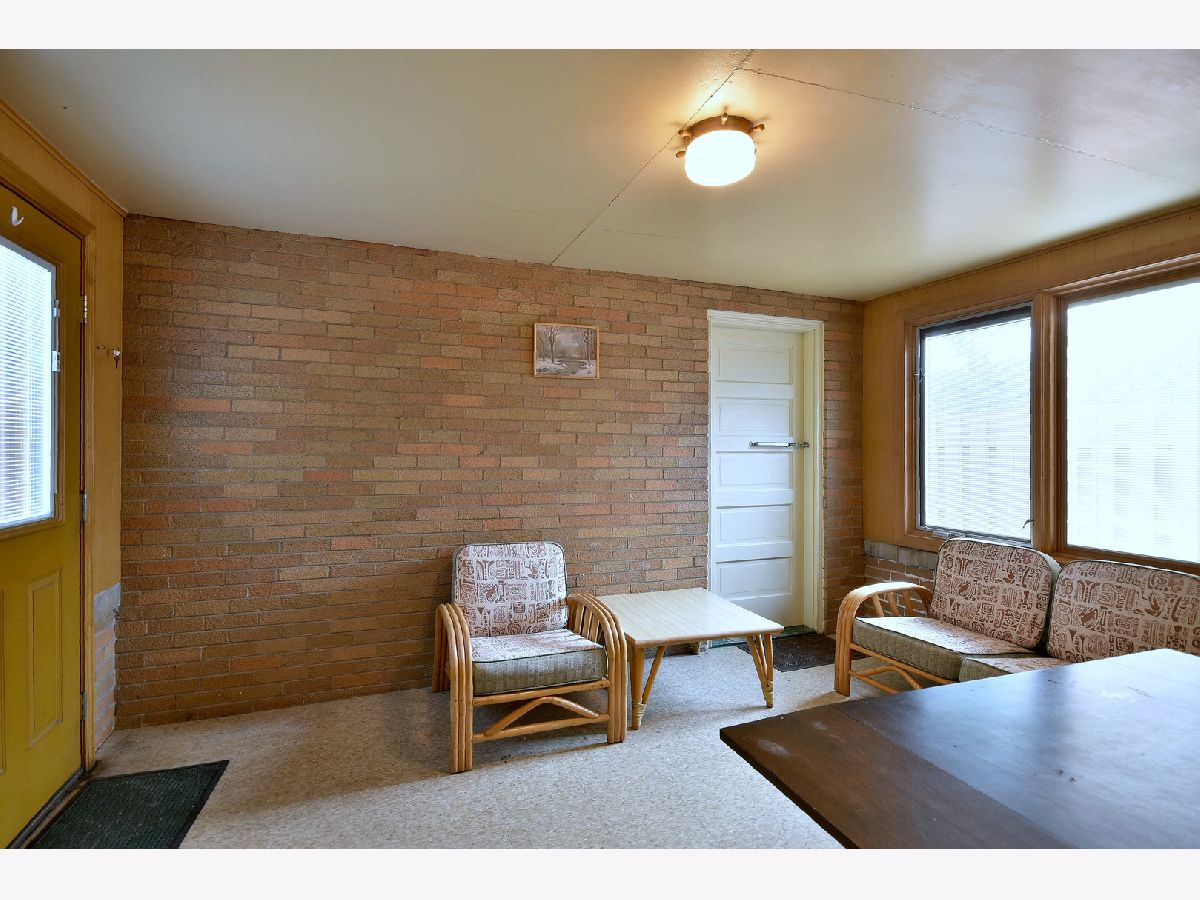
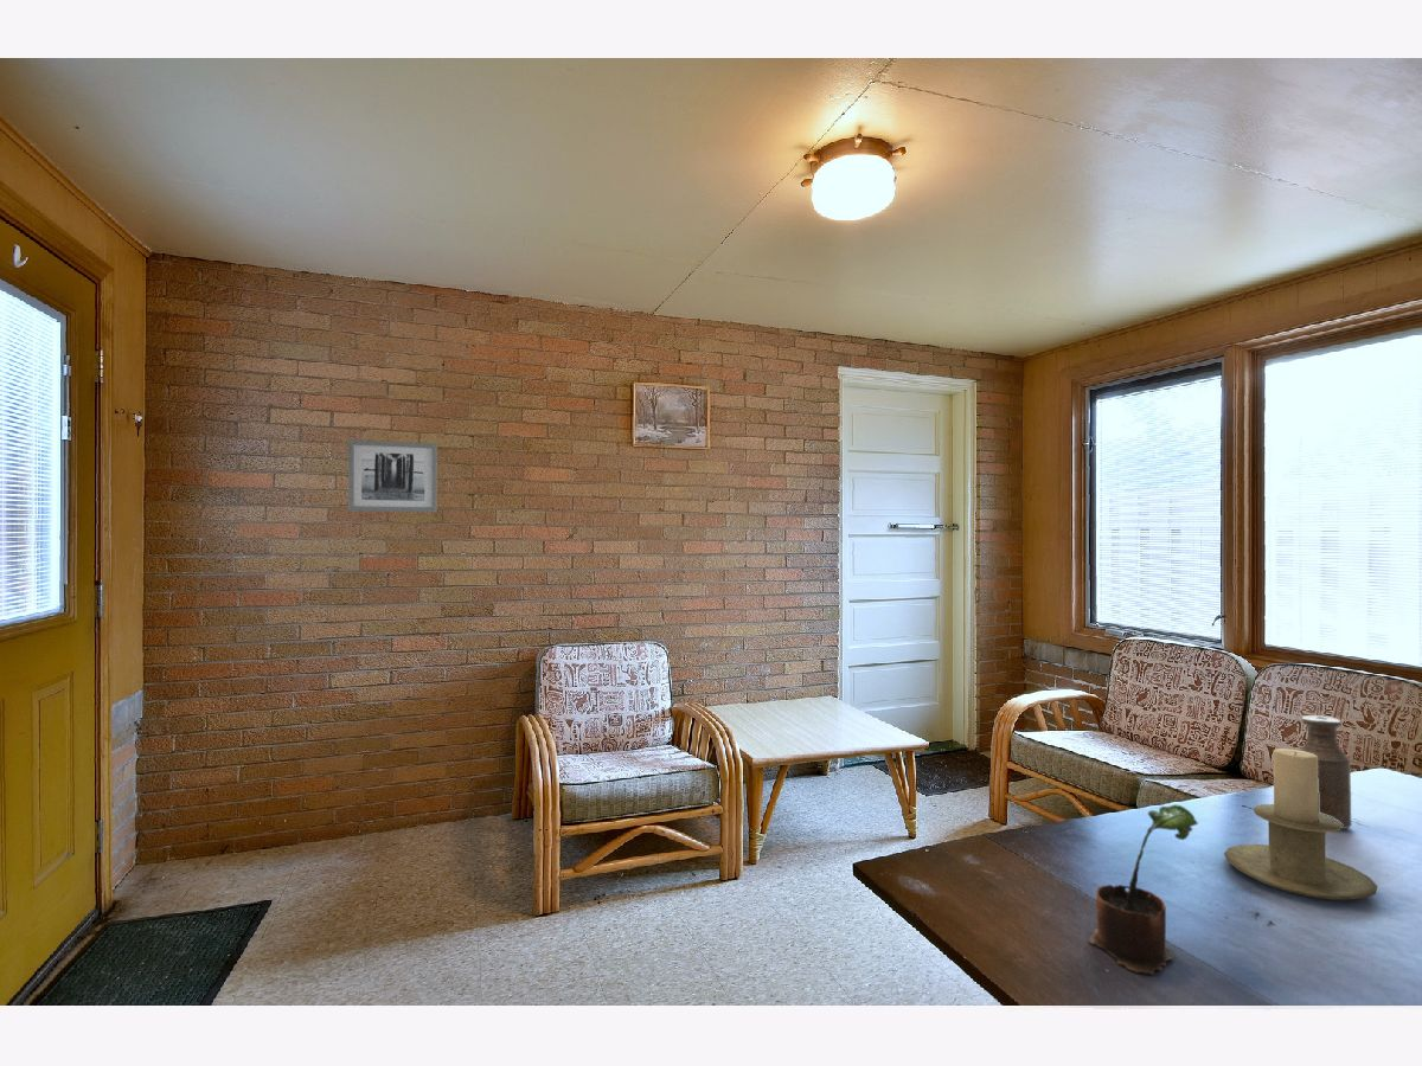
+ wall art (393, 476)
+ bottle (1322, 770)
+ potted plant (1138, 871)
+ candle holder (1295, 814)
